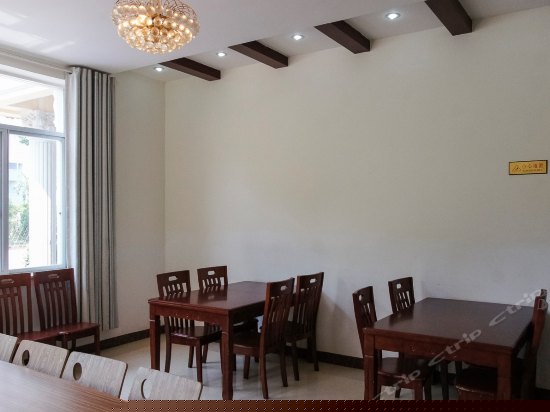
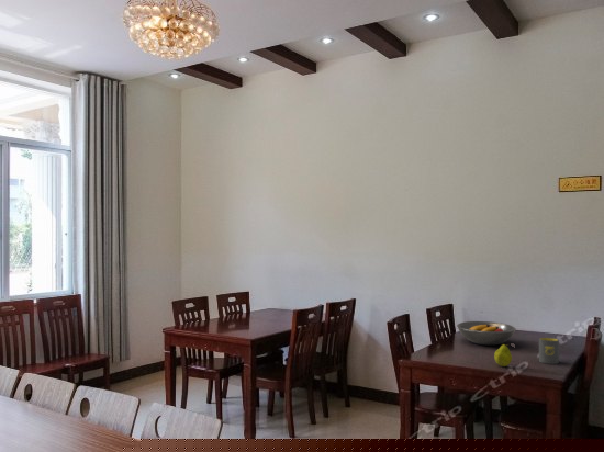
+ fruit bowl (485, 331)
+ mug (548, 350)
+ fruit (504, 354)
